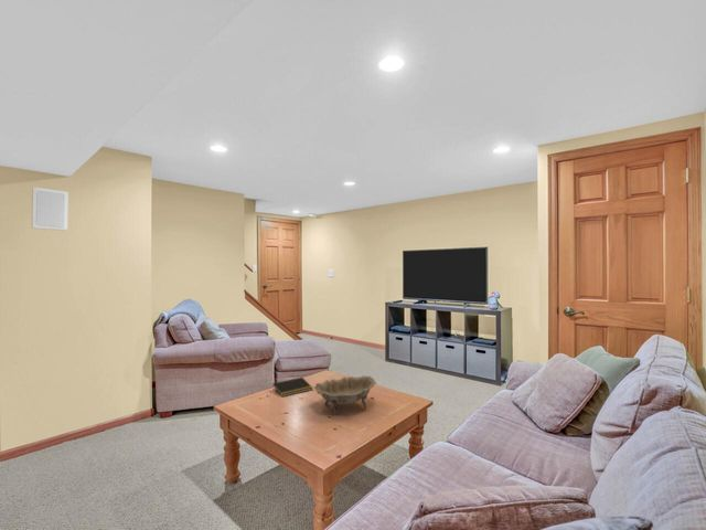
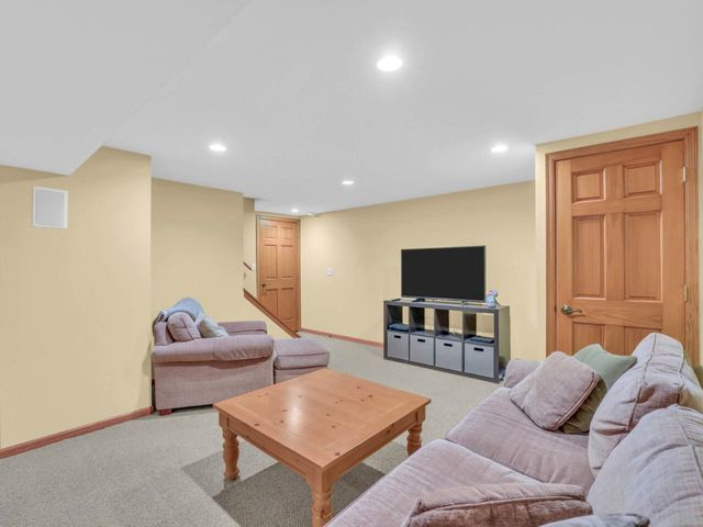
- decorative bowl (345, 394)
- notepad (292, 385)
